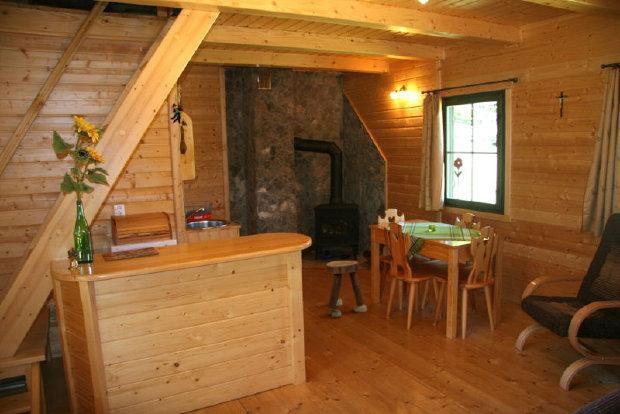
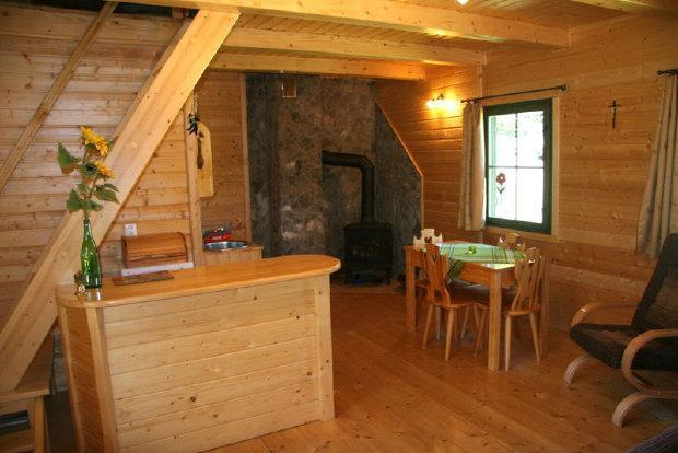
- stool (340, 285)
